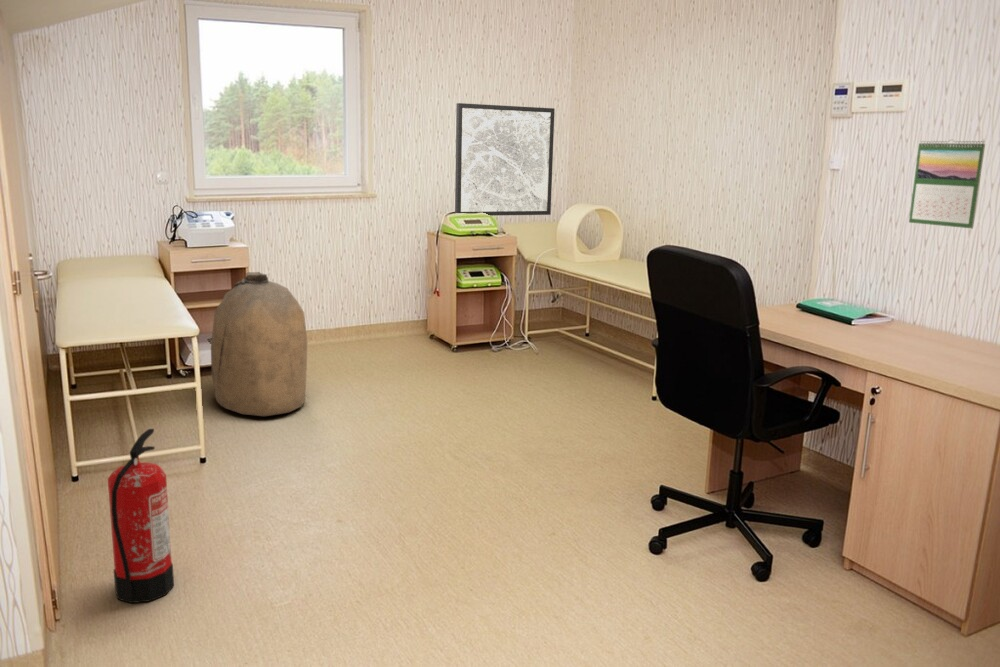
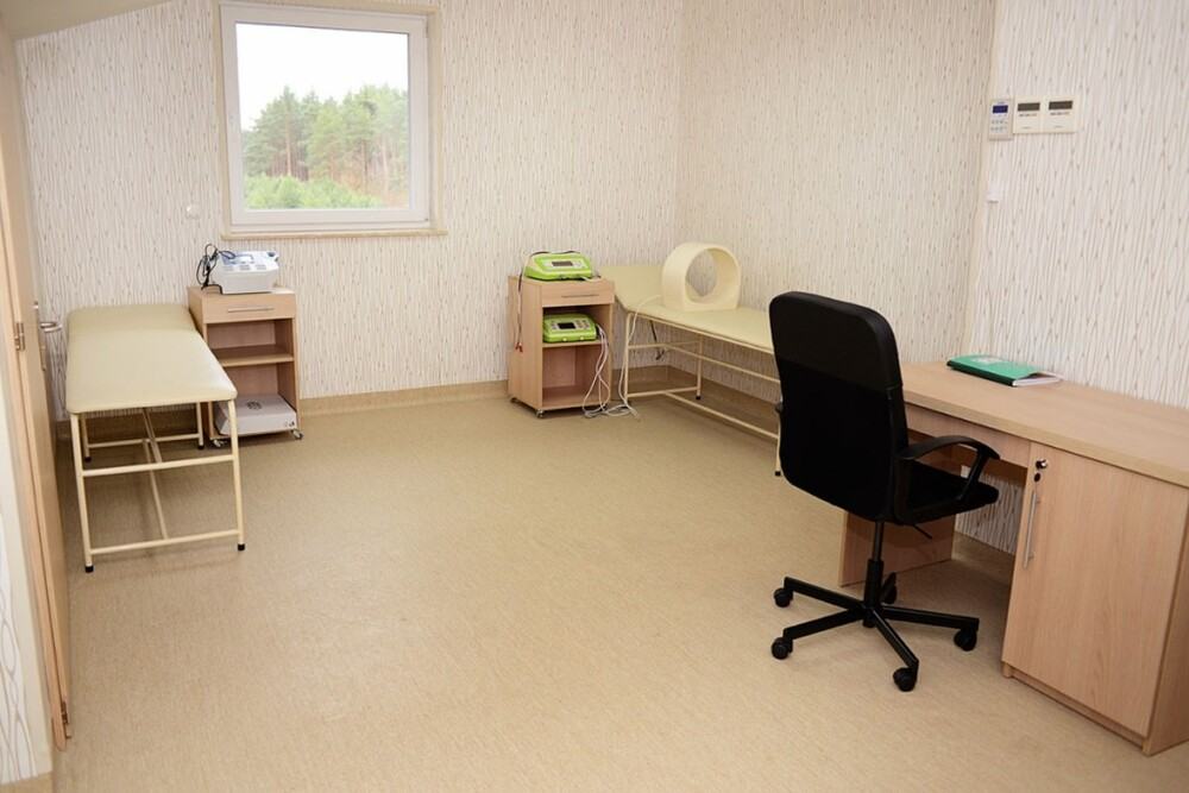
- fire extinguisher (136, 518)
- wall art (505, 161)
- calendar (945, 182)
- bag (258, 337)
